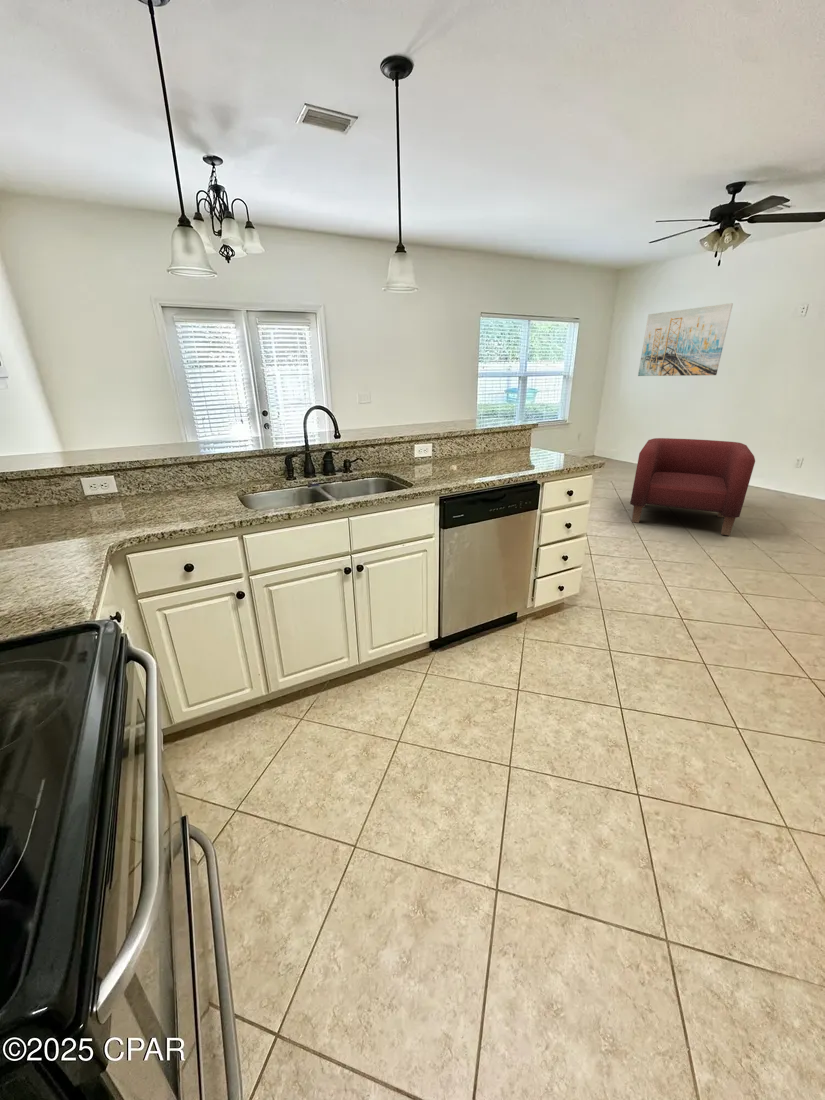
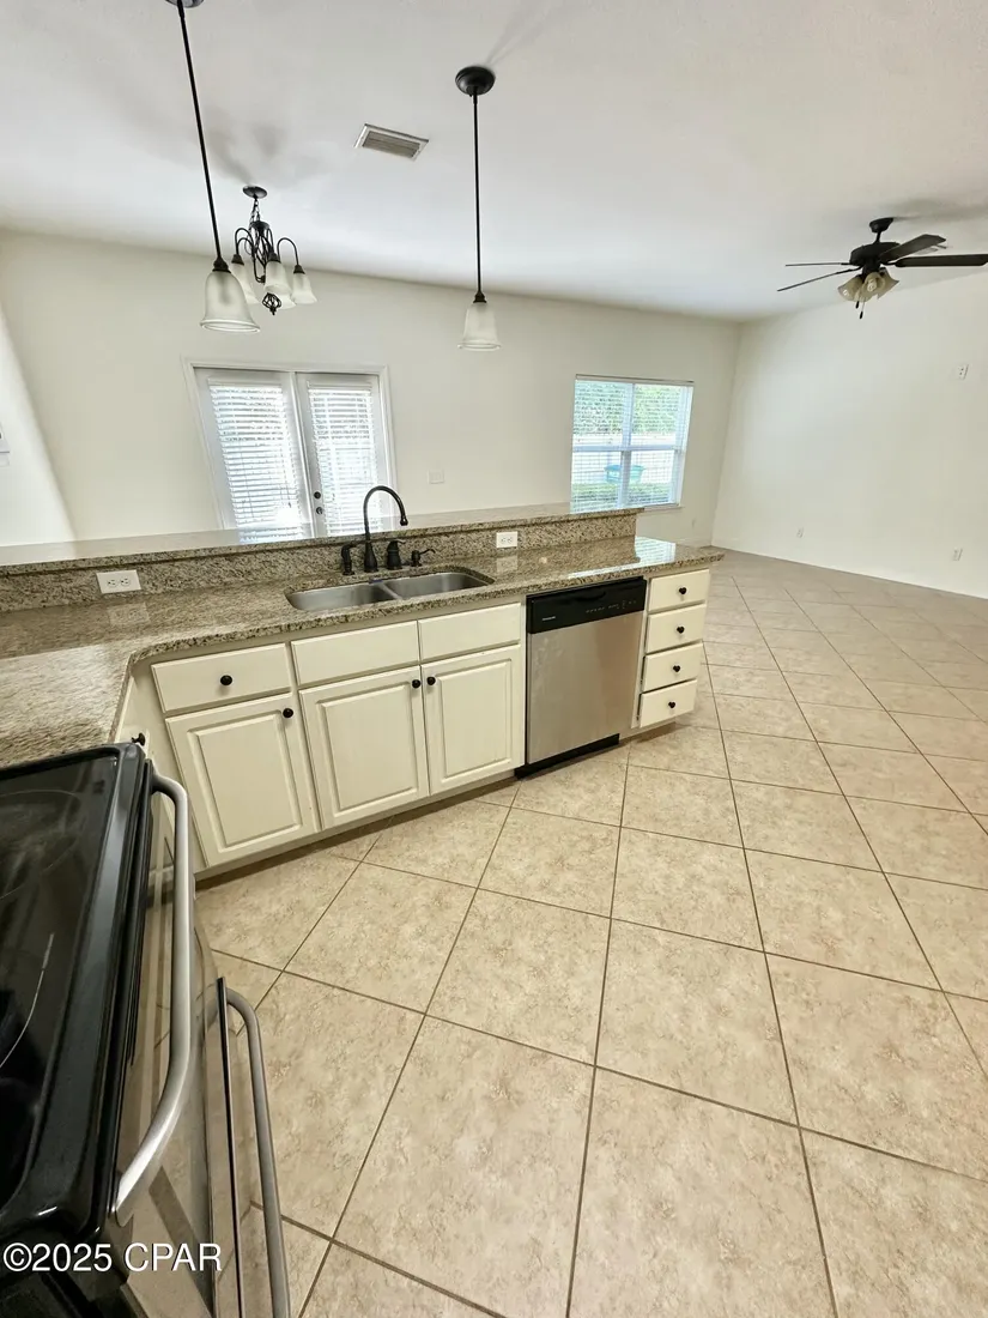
- wall art (680, 343)
- armchair (686, 482)
